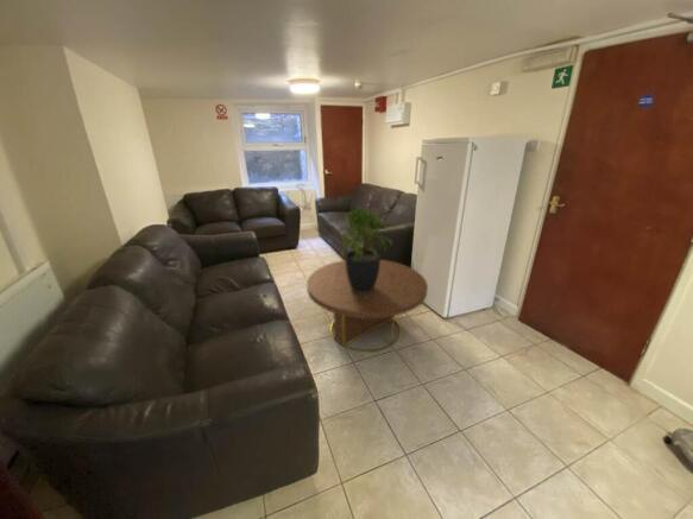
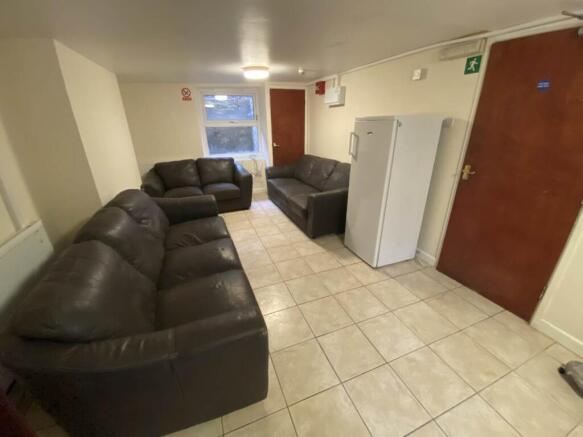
- coffee table (365, 305)
- potted plant (363, 247)
